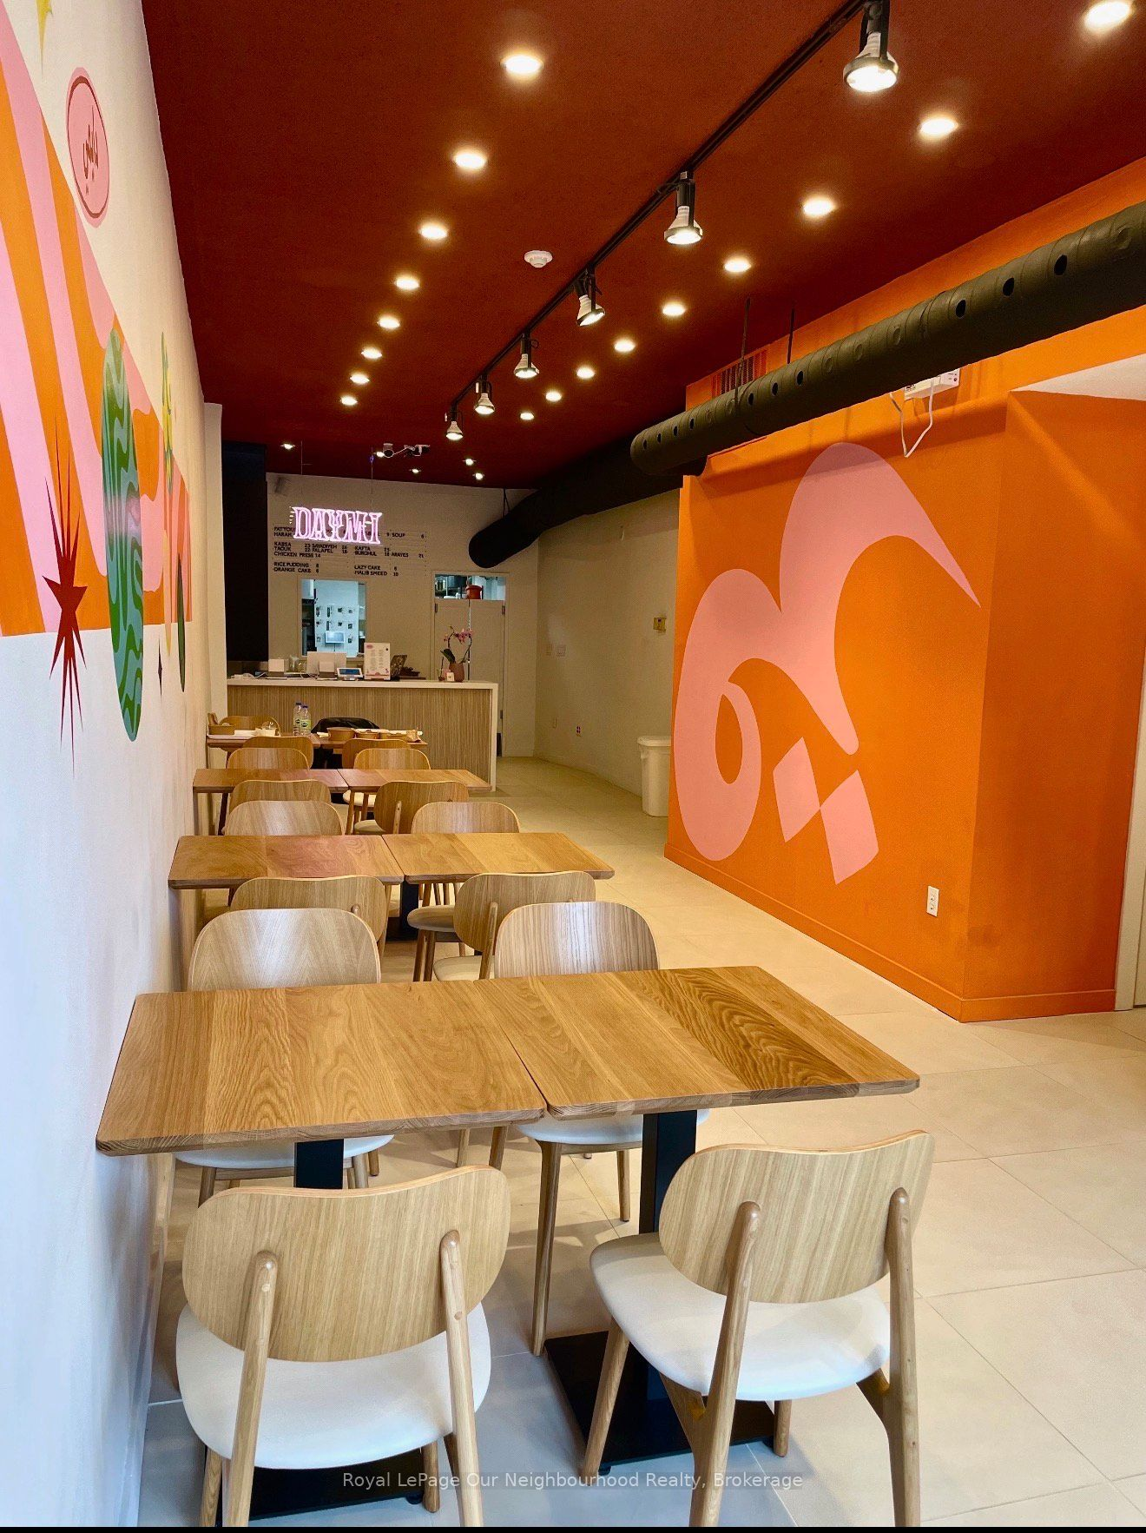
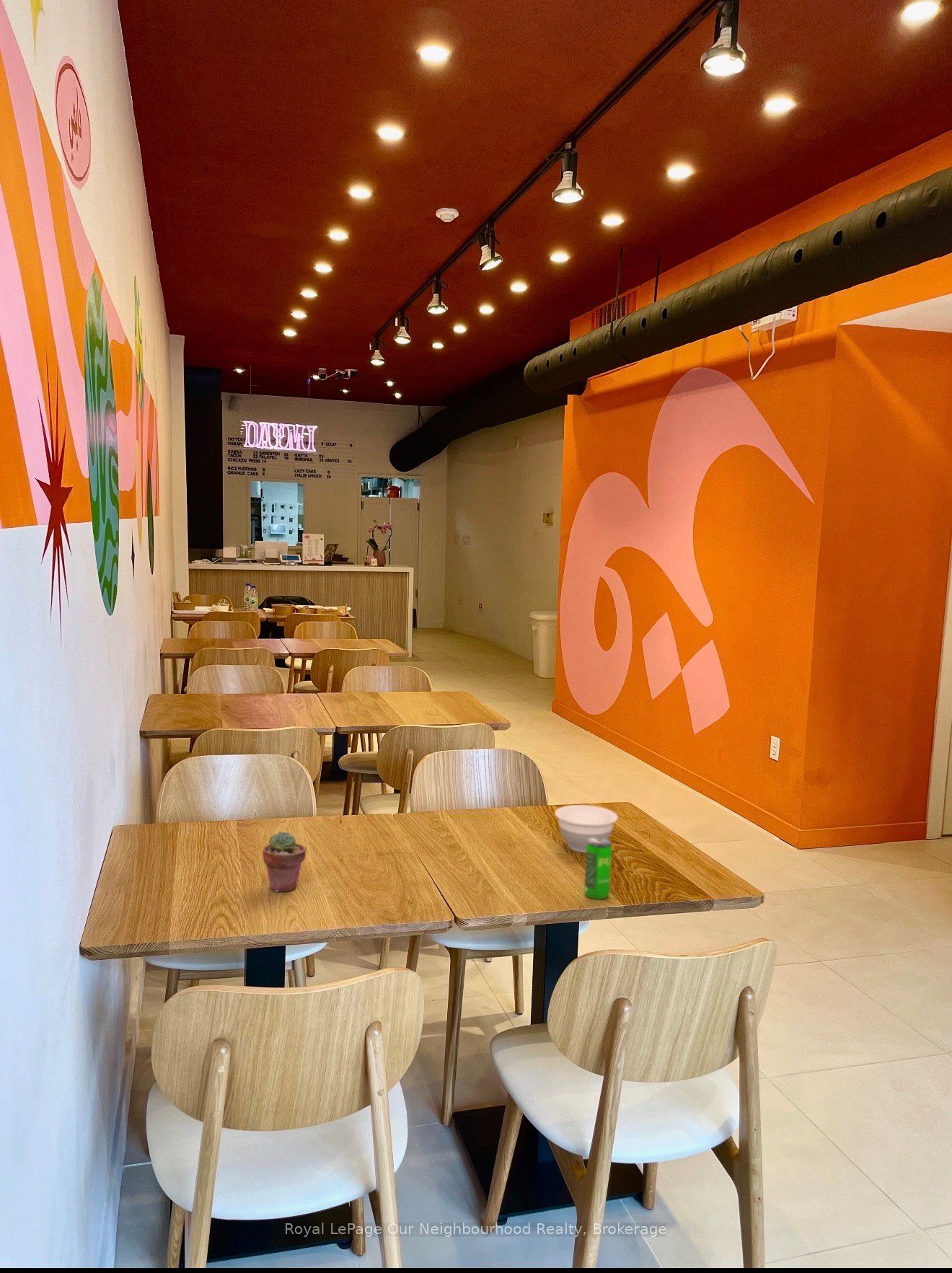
+ bowl (585, 830)
+ potted succulent (283, 859)
+ beverage can (598, 868)
